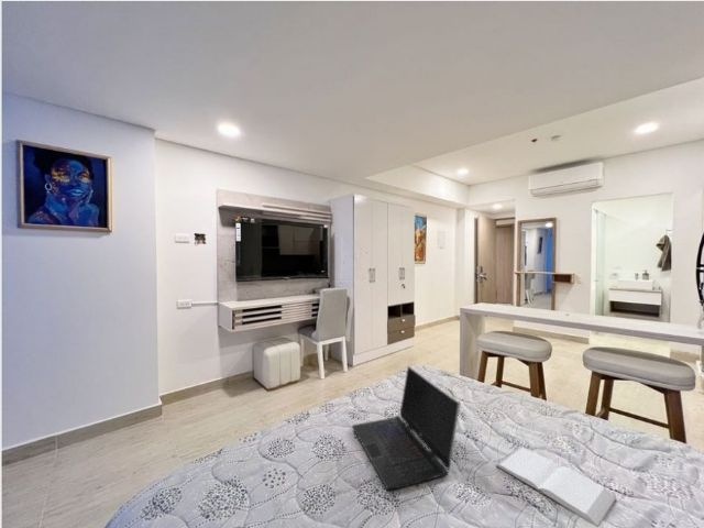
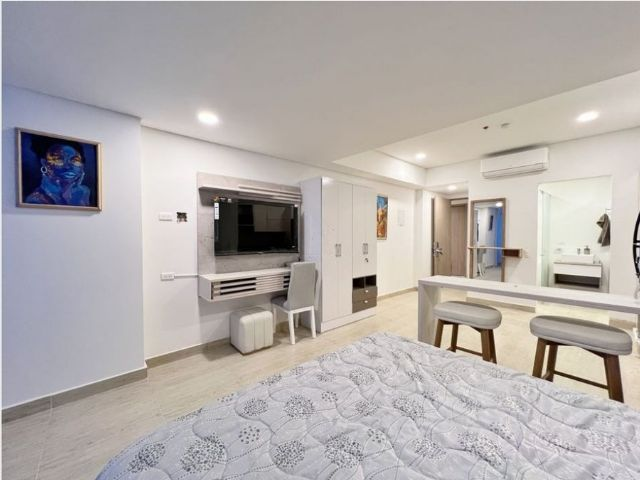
- laptop computer (399, 417)
- book (551, 477)
